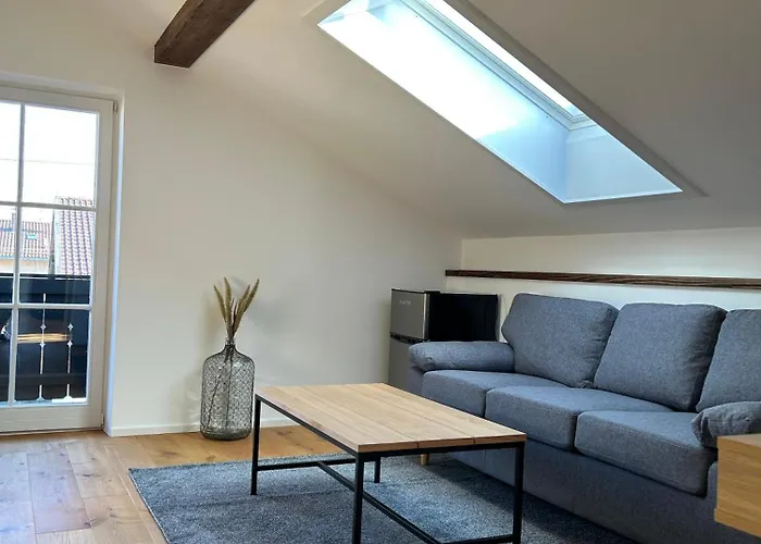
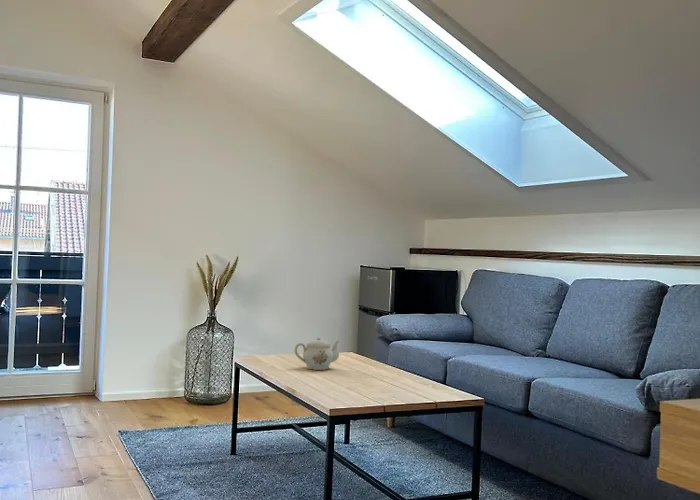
+ teapot (317, 352)
